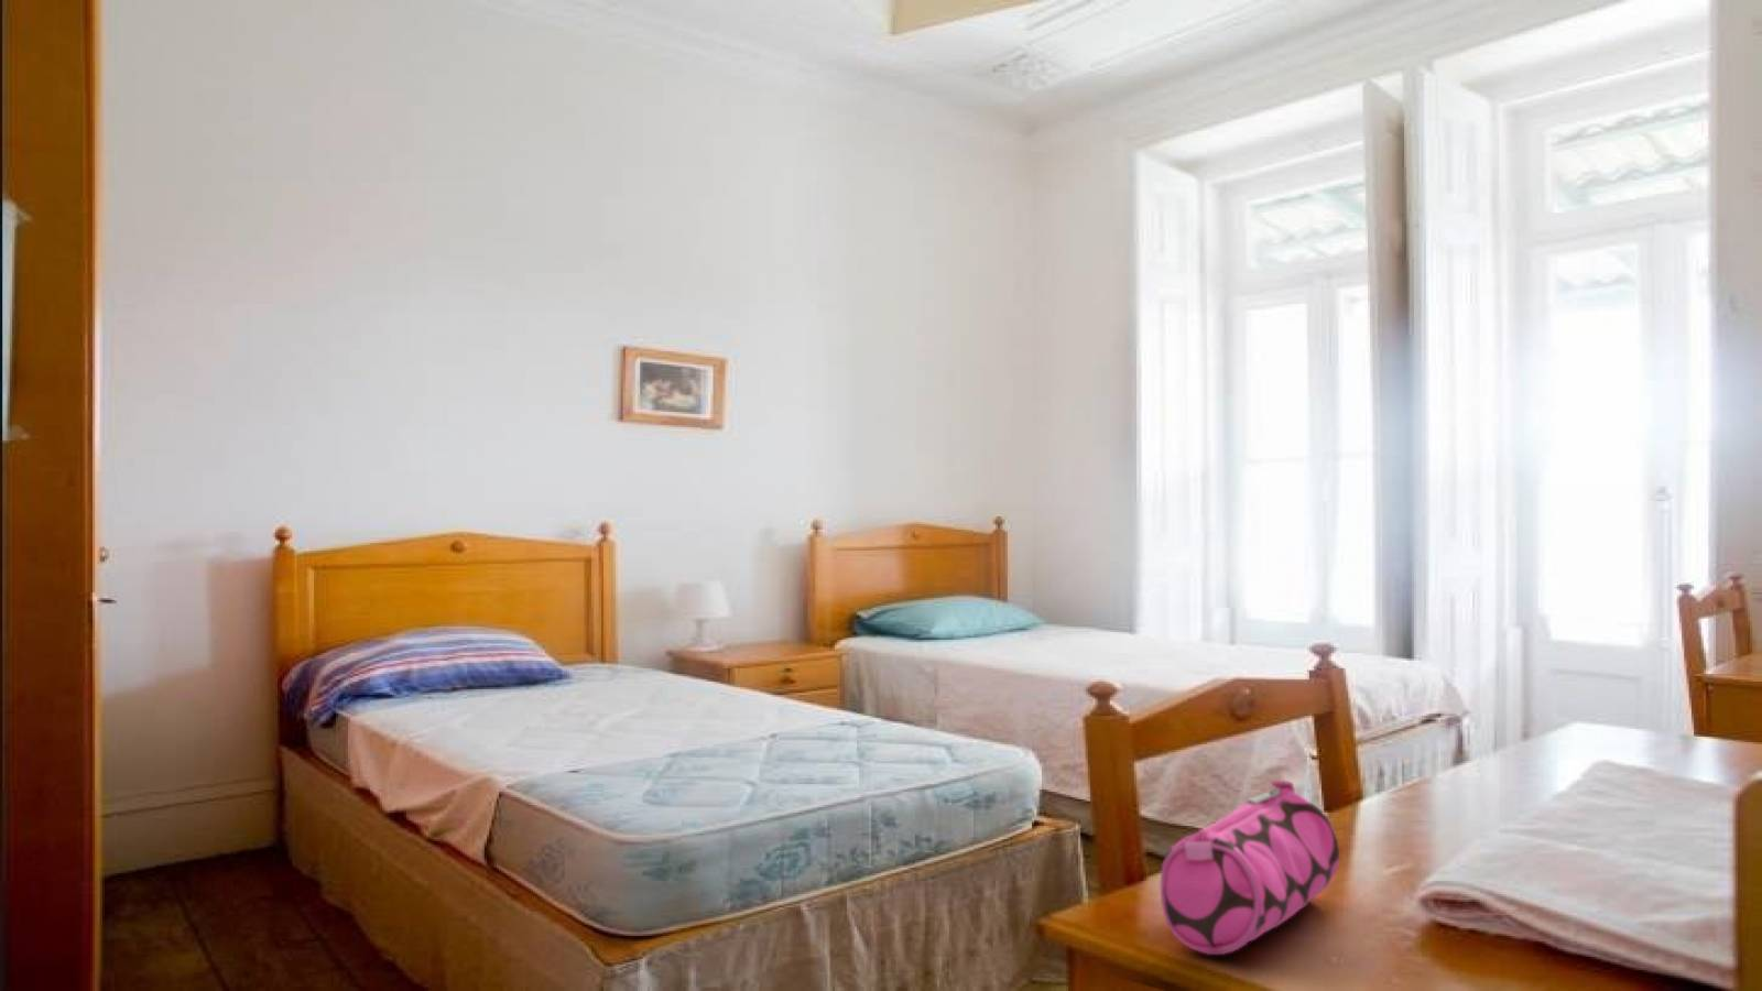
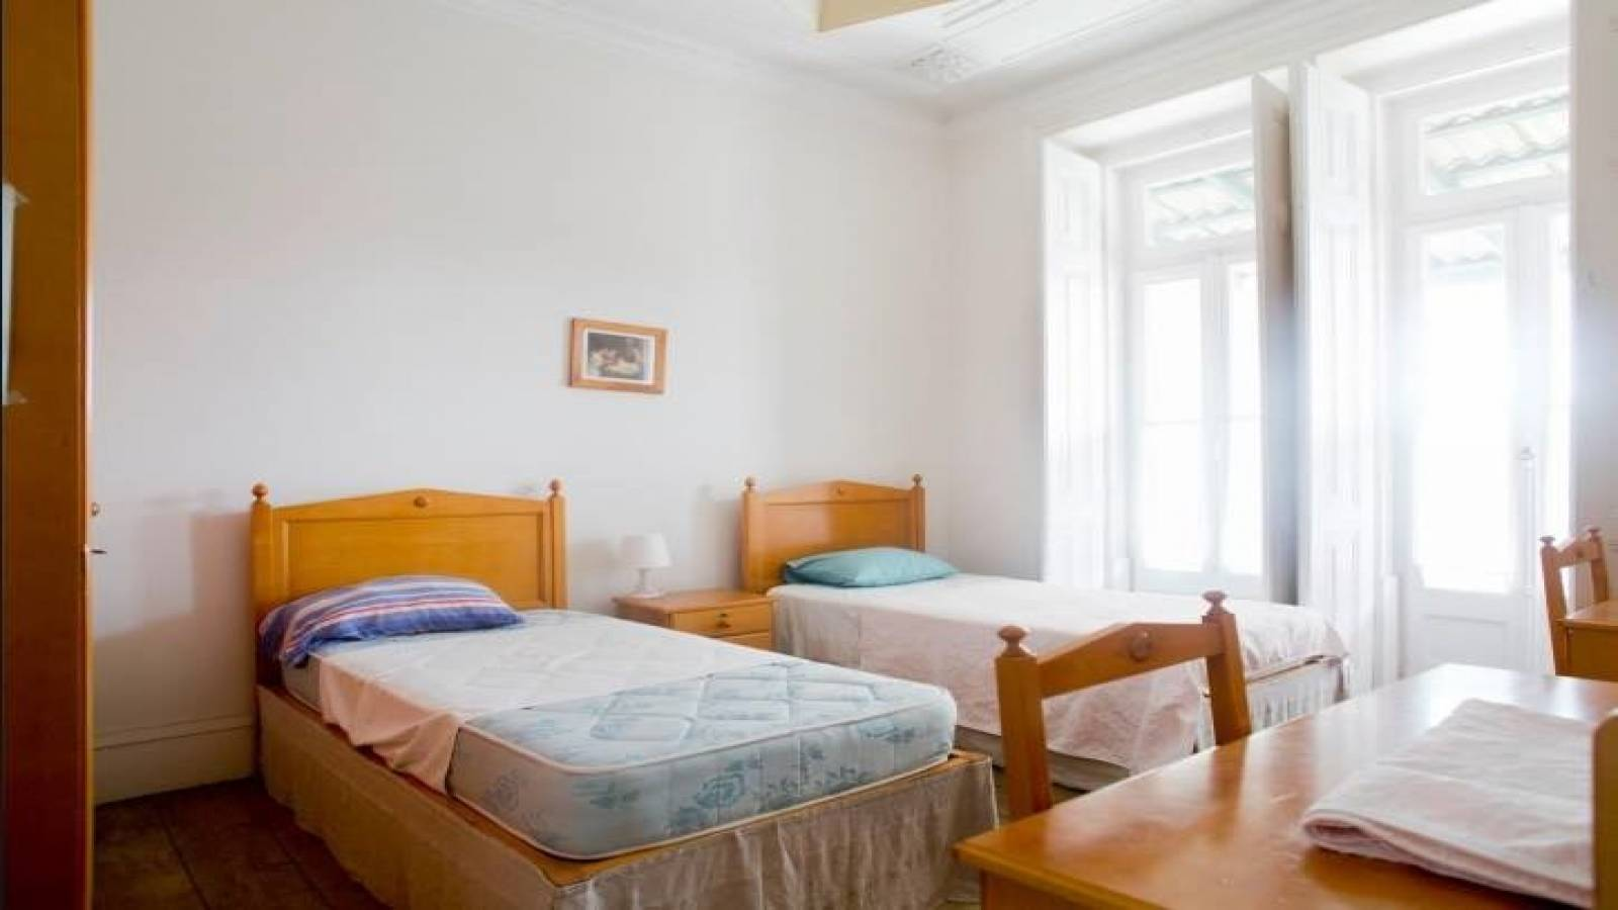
- pencil case (1249, 862)
